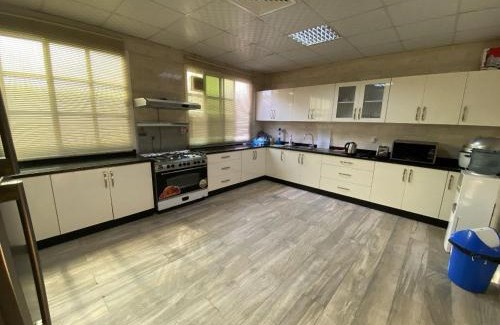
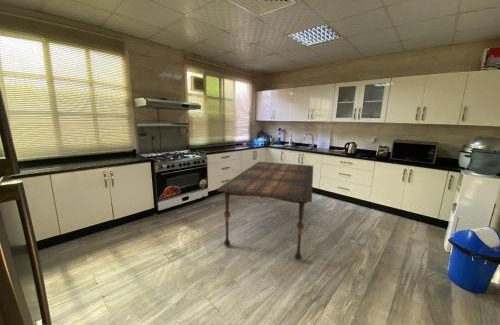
+ dining table (275, 197)
